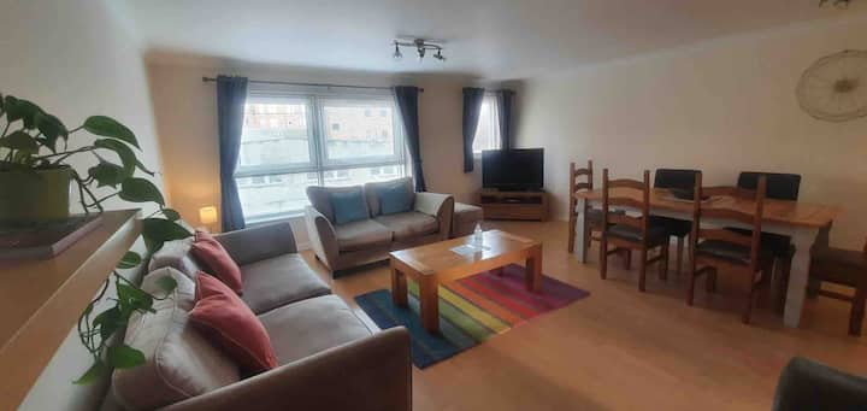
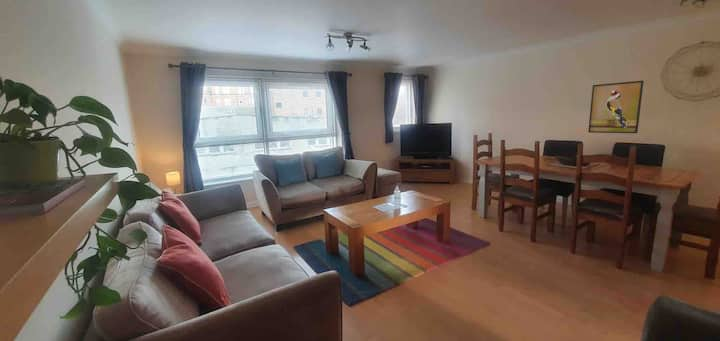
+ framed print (614, 108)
